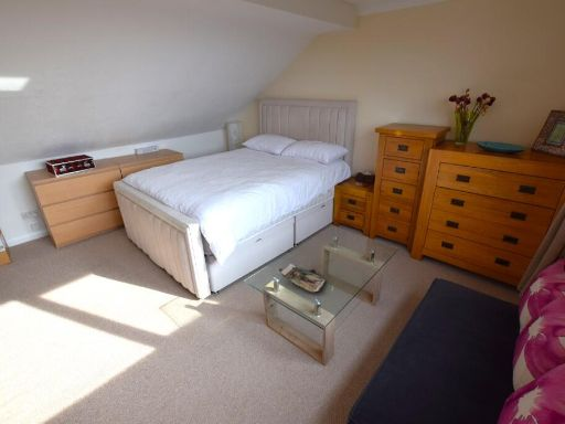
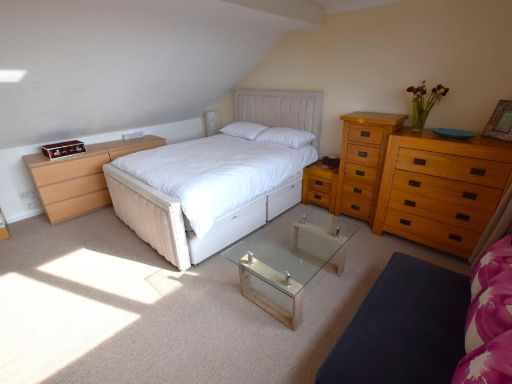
- magazine (301, 275)
